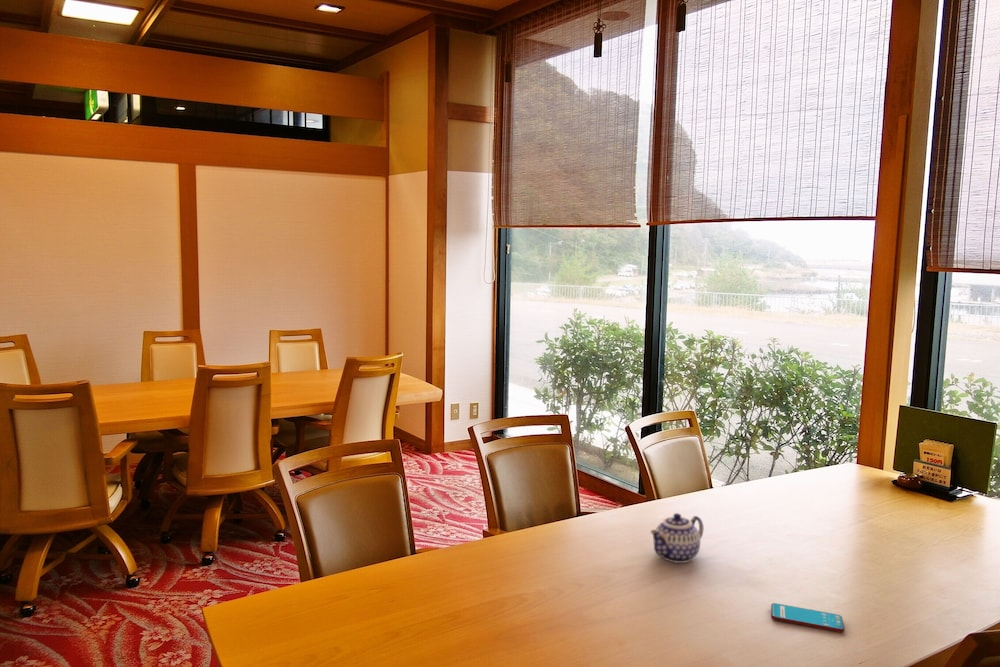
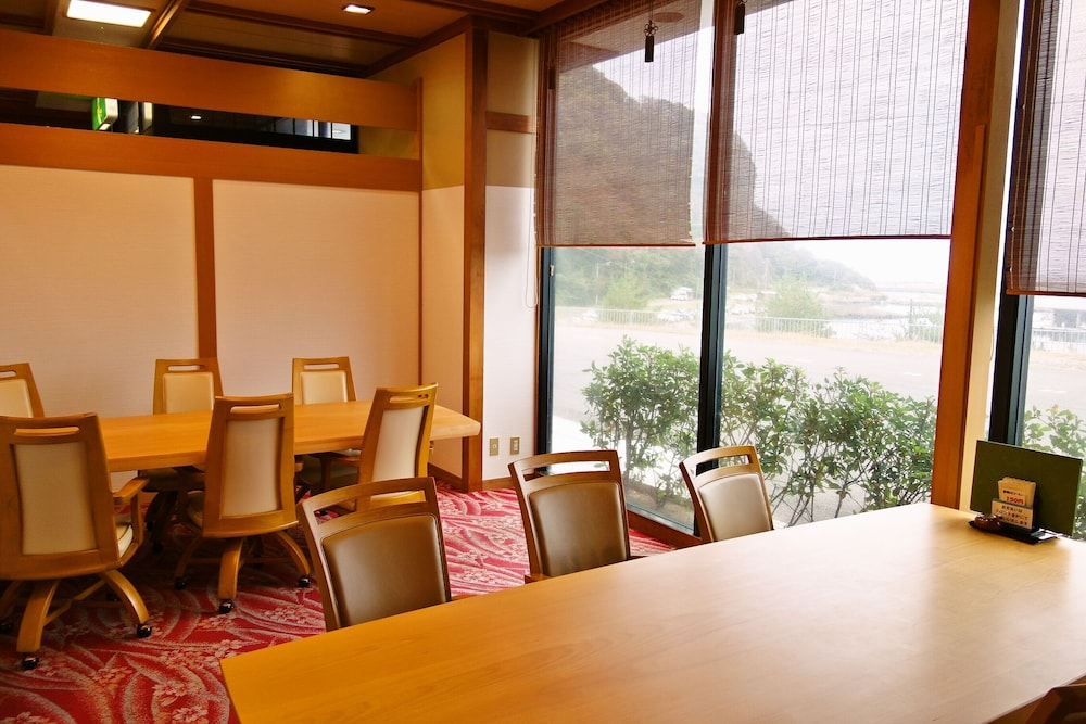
- smartphone (806, 617)
- teapot (677, 535)
